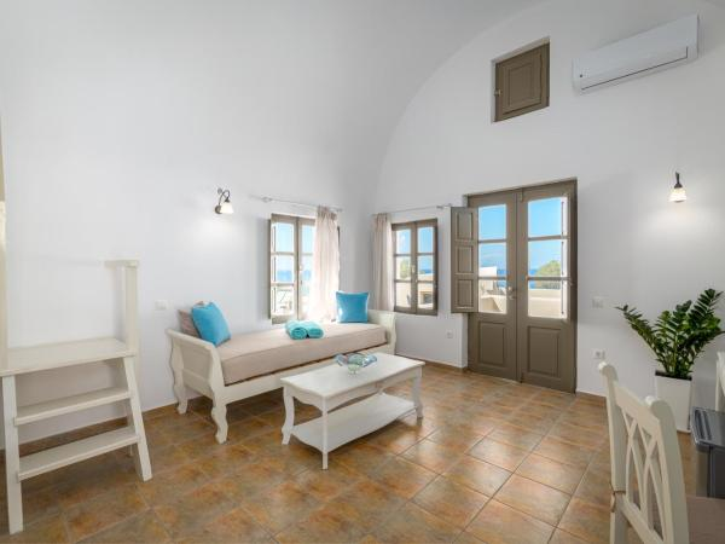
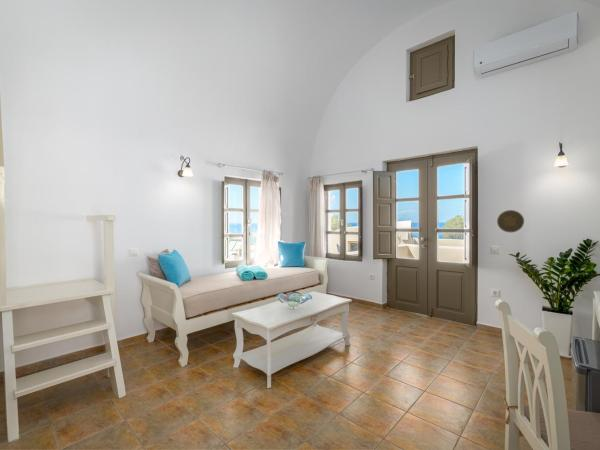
+ decorative plate (510, 221)
